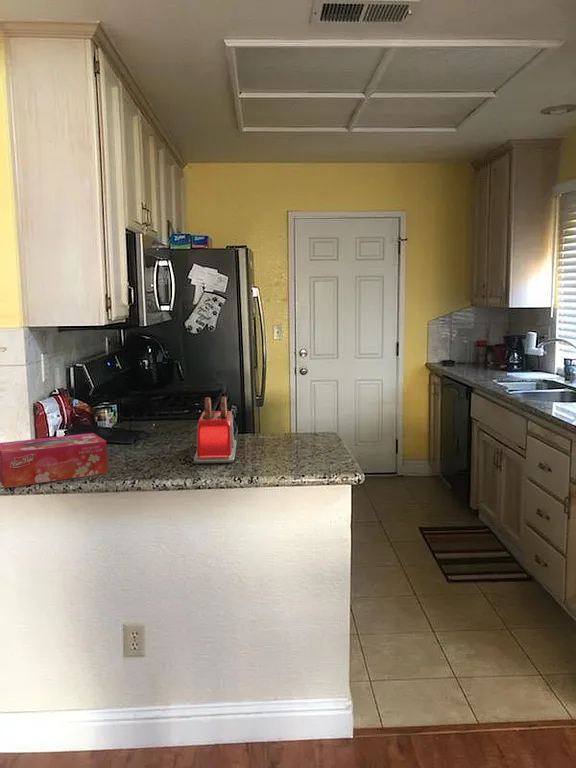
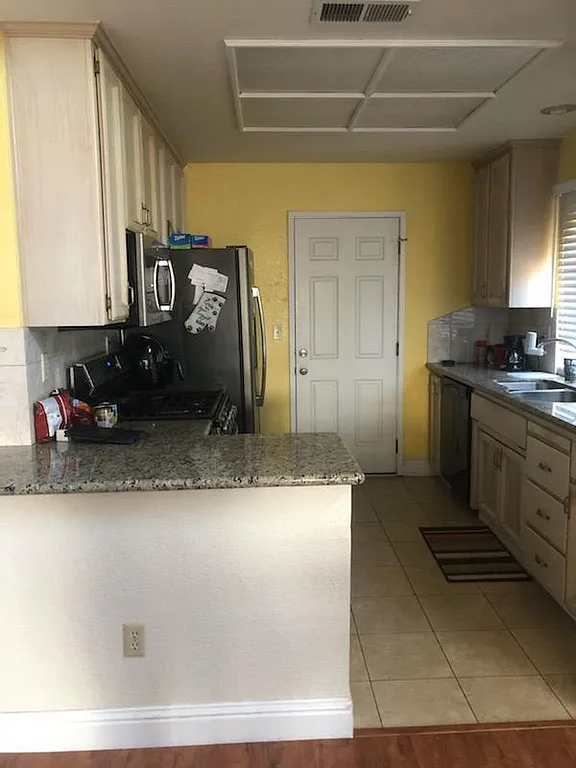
- toaster (215, 424)
- tissue box (51, 458)
